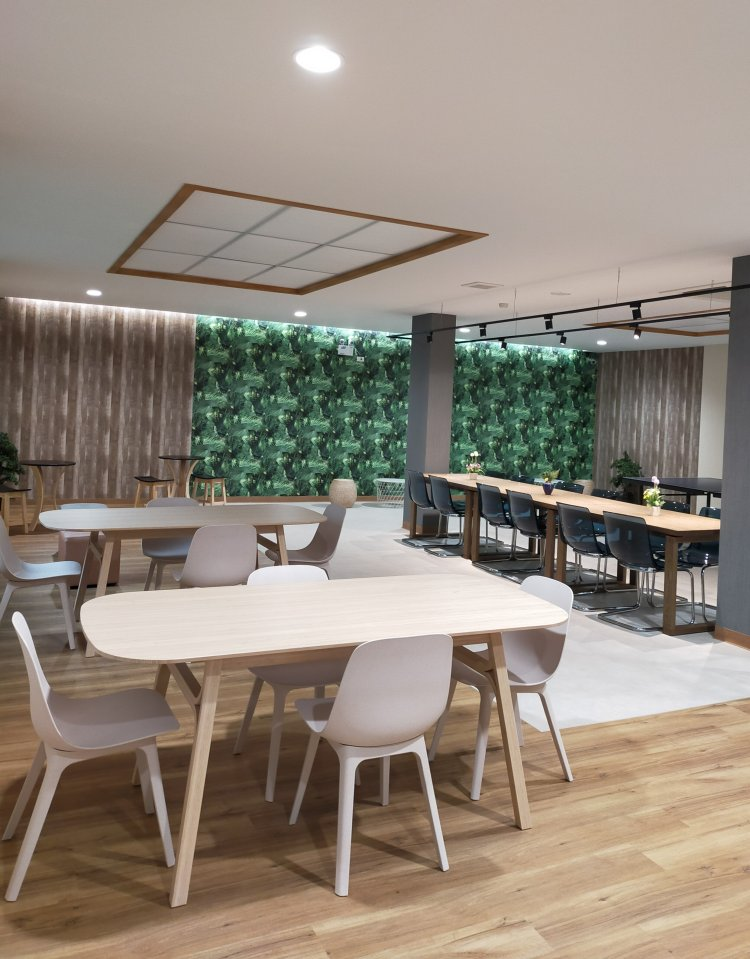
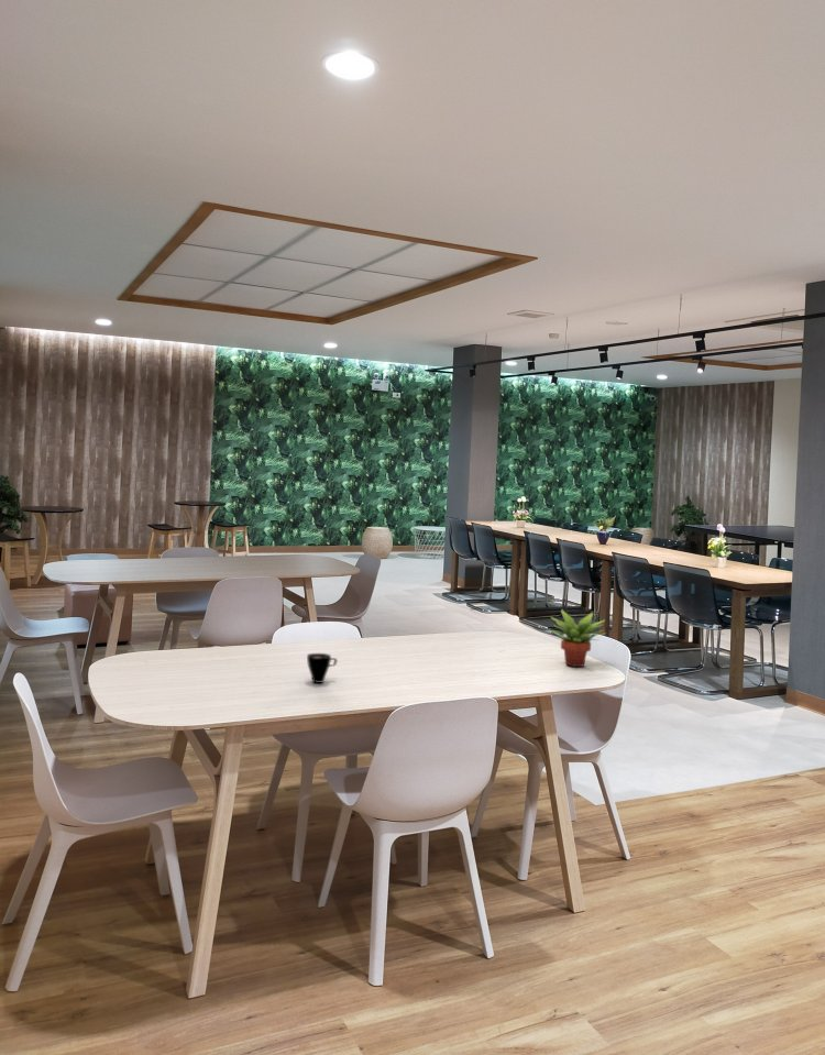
+ succulent plant (578, 638)
+ cup (321, 668)
